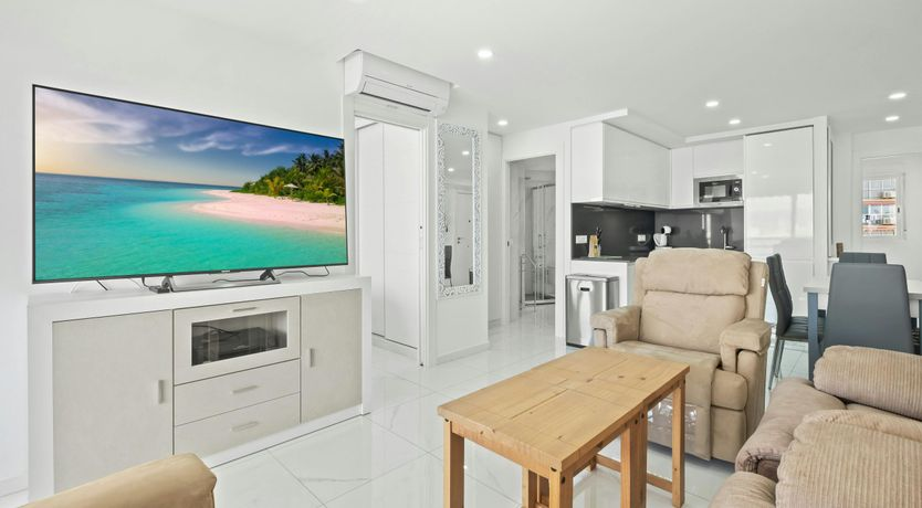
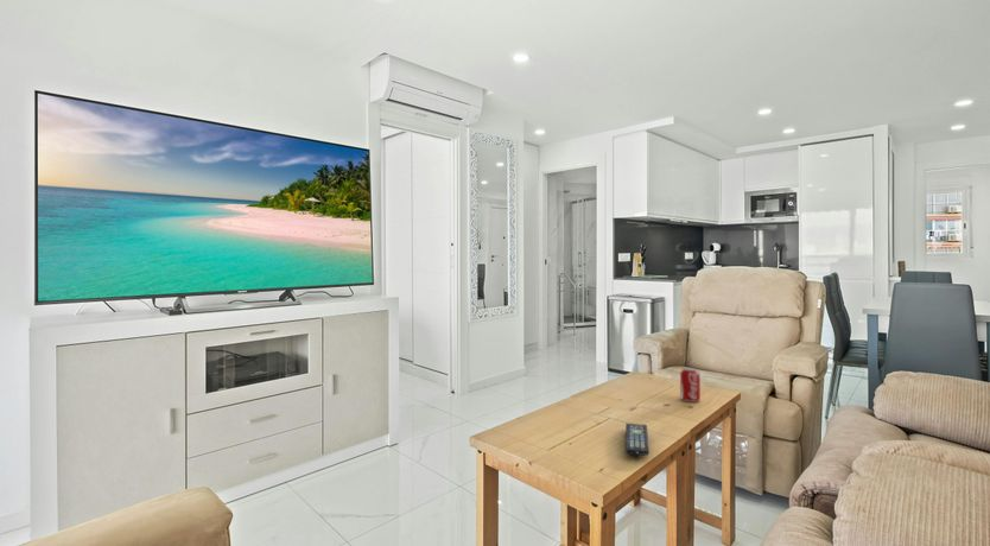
+ remote control (636, 437)
+ beverage can (690, 383)
